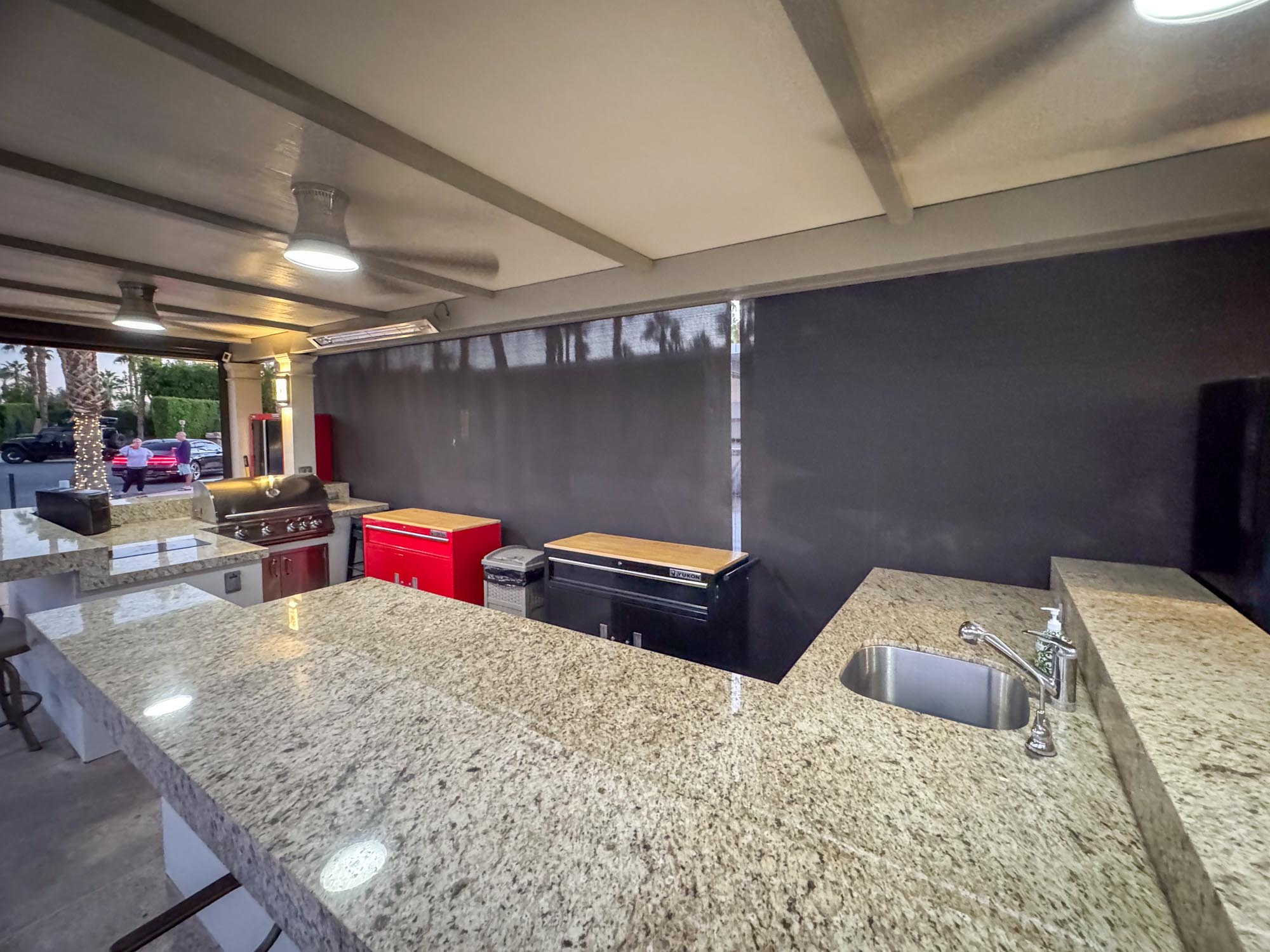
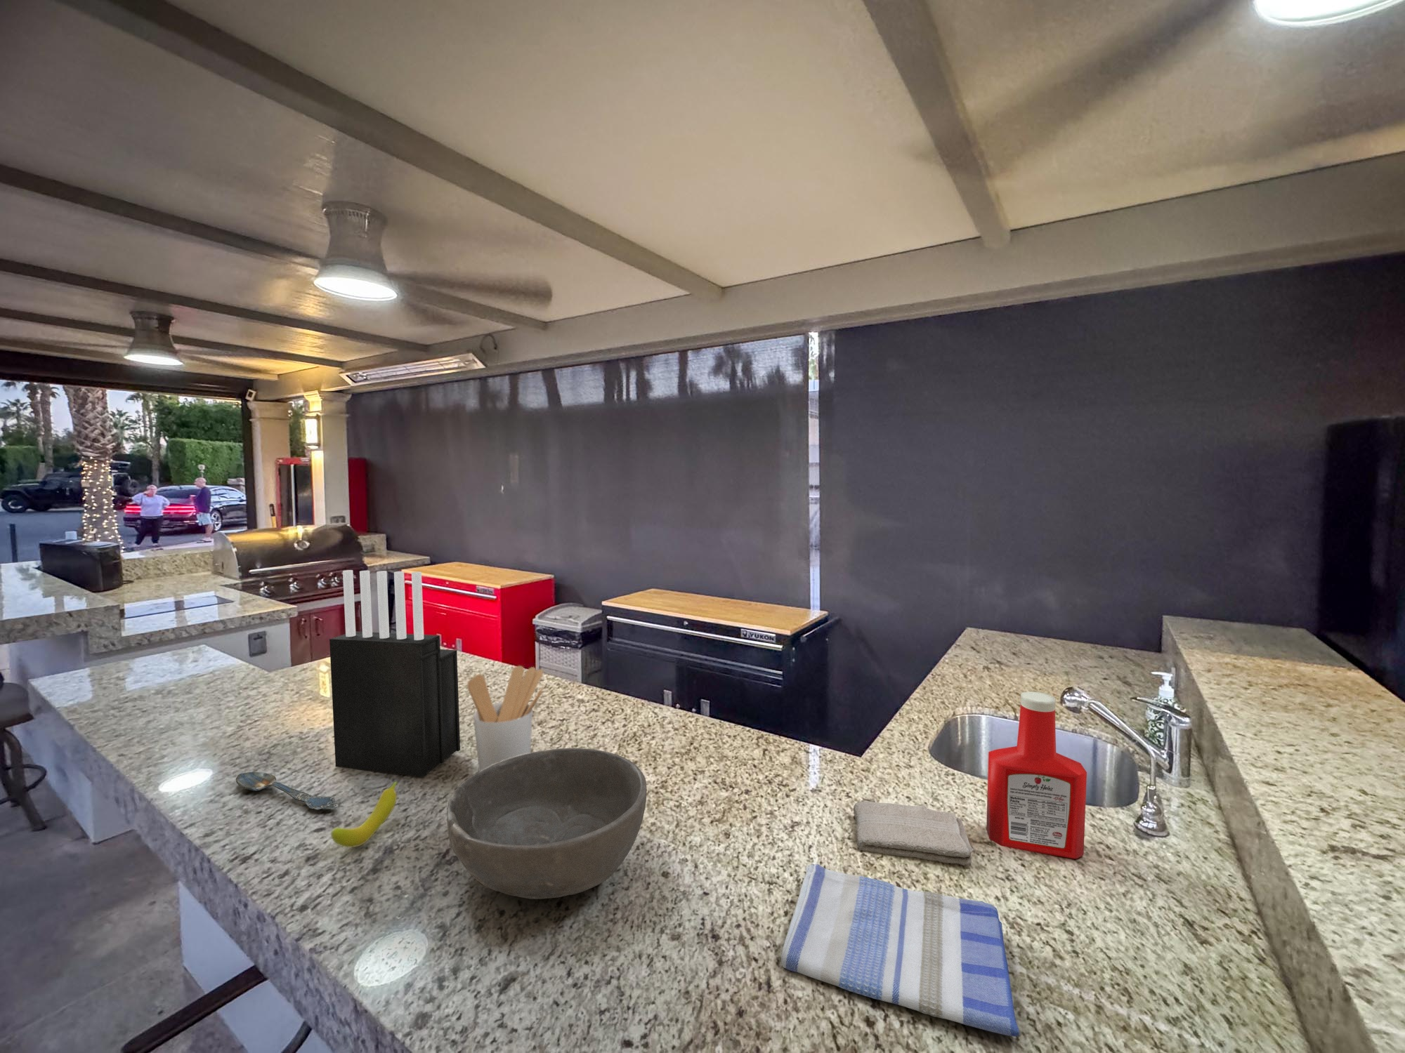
+ knife block (400, 663)
+ washcloth (909, 831)
+ bowl (551, 831)
+ fruit (368, 819)
+ dish towel (894, 935)
+ utensil holder (511, 723)
+ soap bottle (1035, 770)
+ spoon (285, 790)
